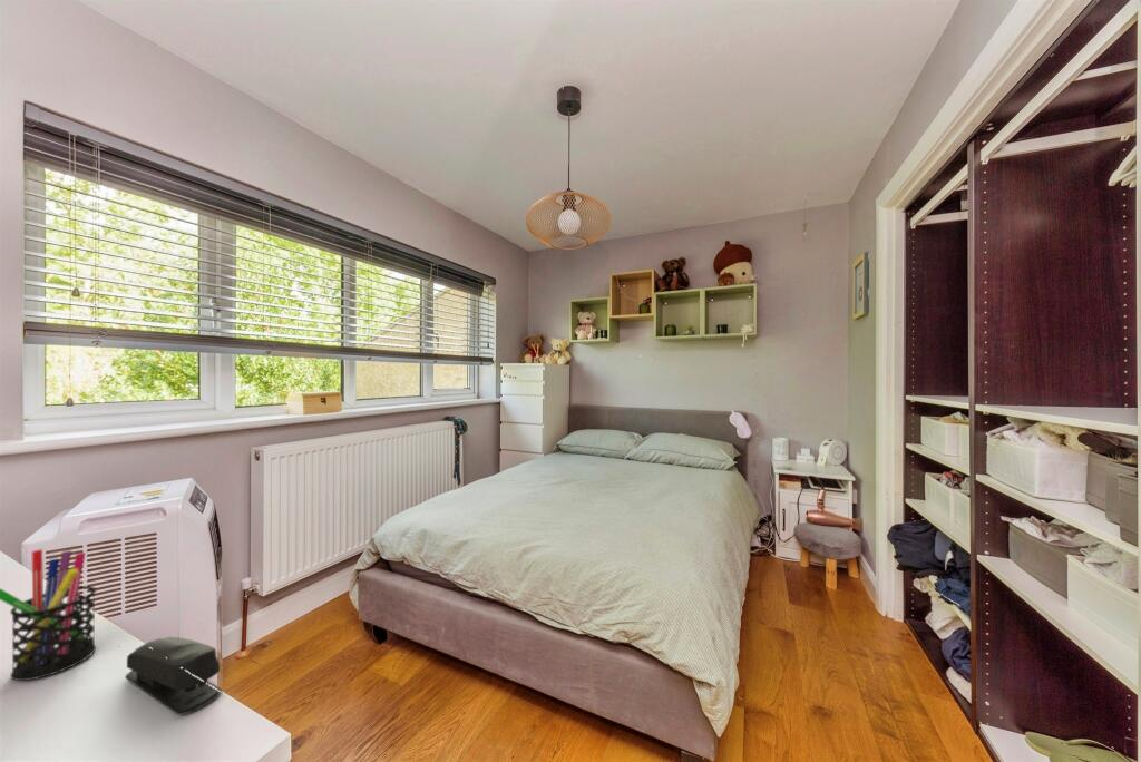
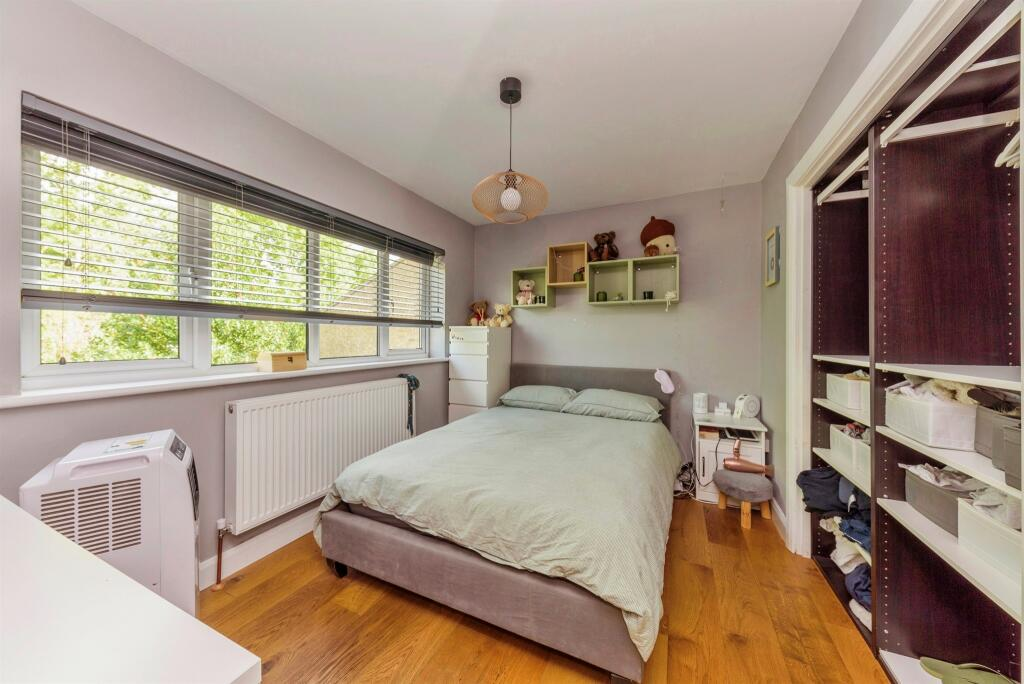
- pen holder (43, 609)
- stapler (172, 662)
